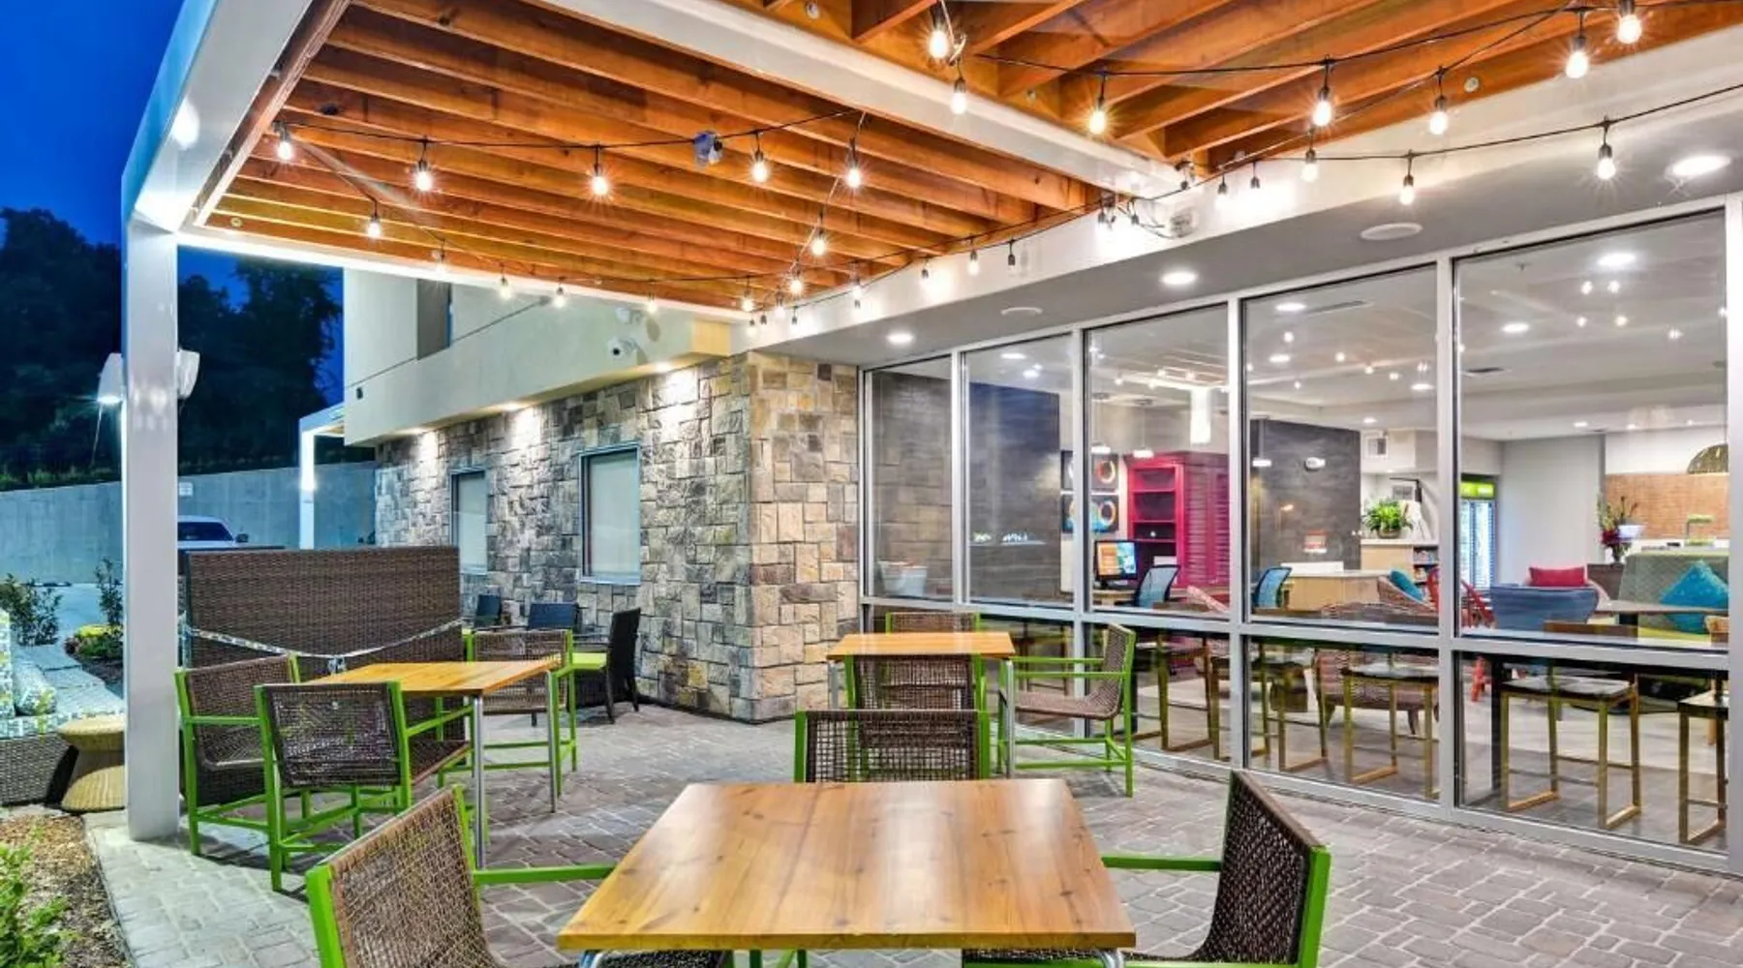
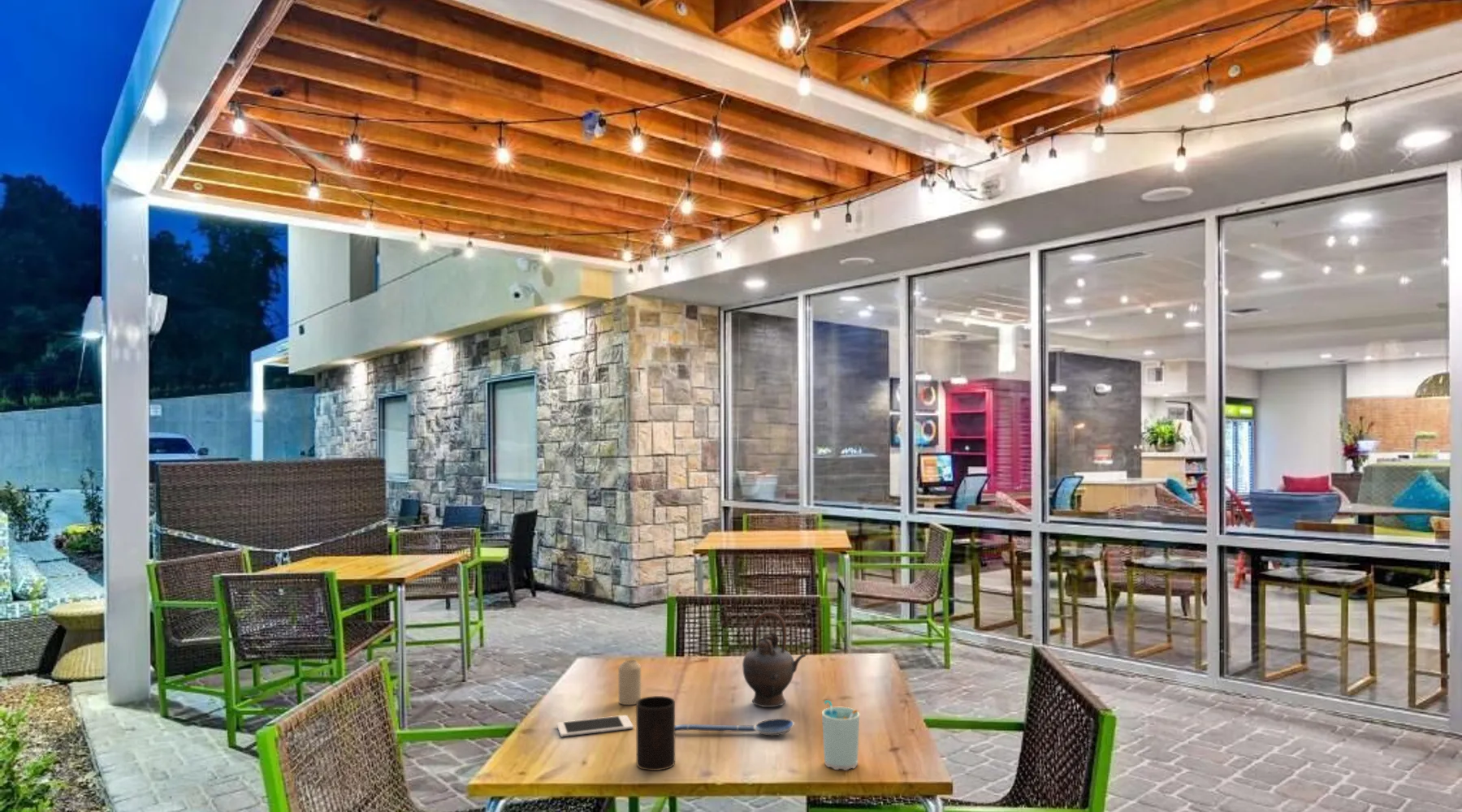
+ cup (841, 732)
+ candle (629, 680)
+ teapot (774, 658)
+ spoon (732, 725)
+ cup (655, 732)
+ cell phone (595, 725)
